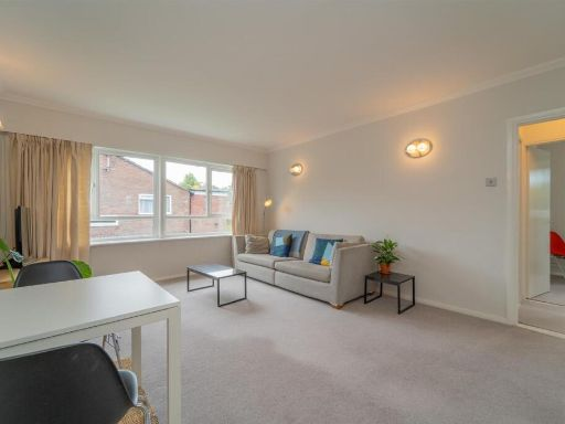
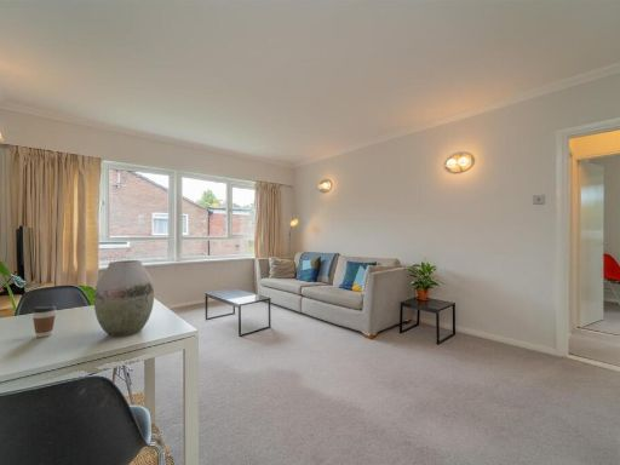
+ vase (125, 297)
+ coffee cup (44, 320)
